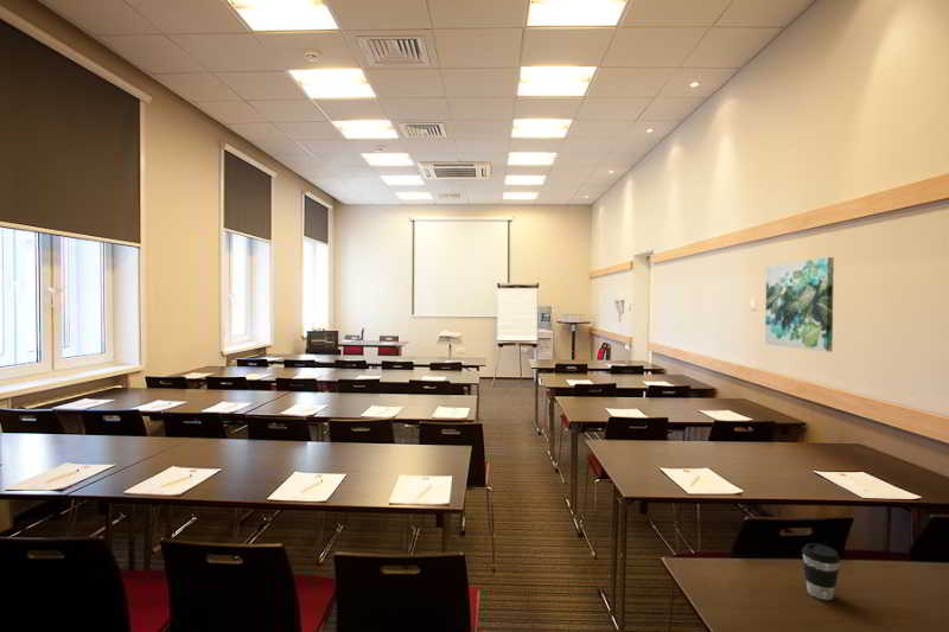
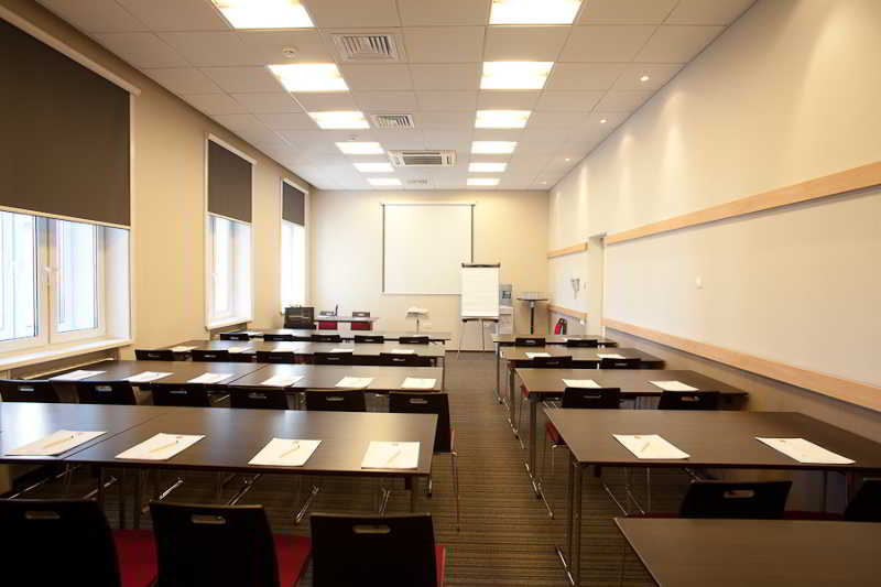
- coffee cup (820, 572)
- wall art (796, 305)
